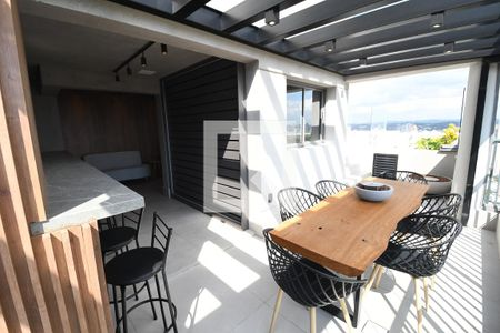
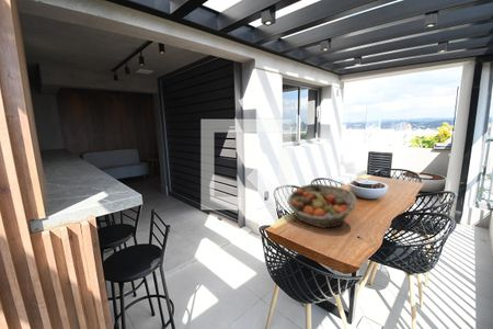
+ fruit basket (319, 204)
